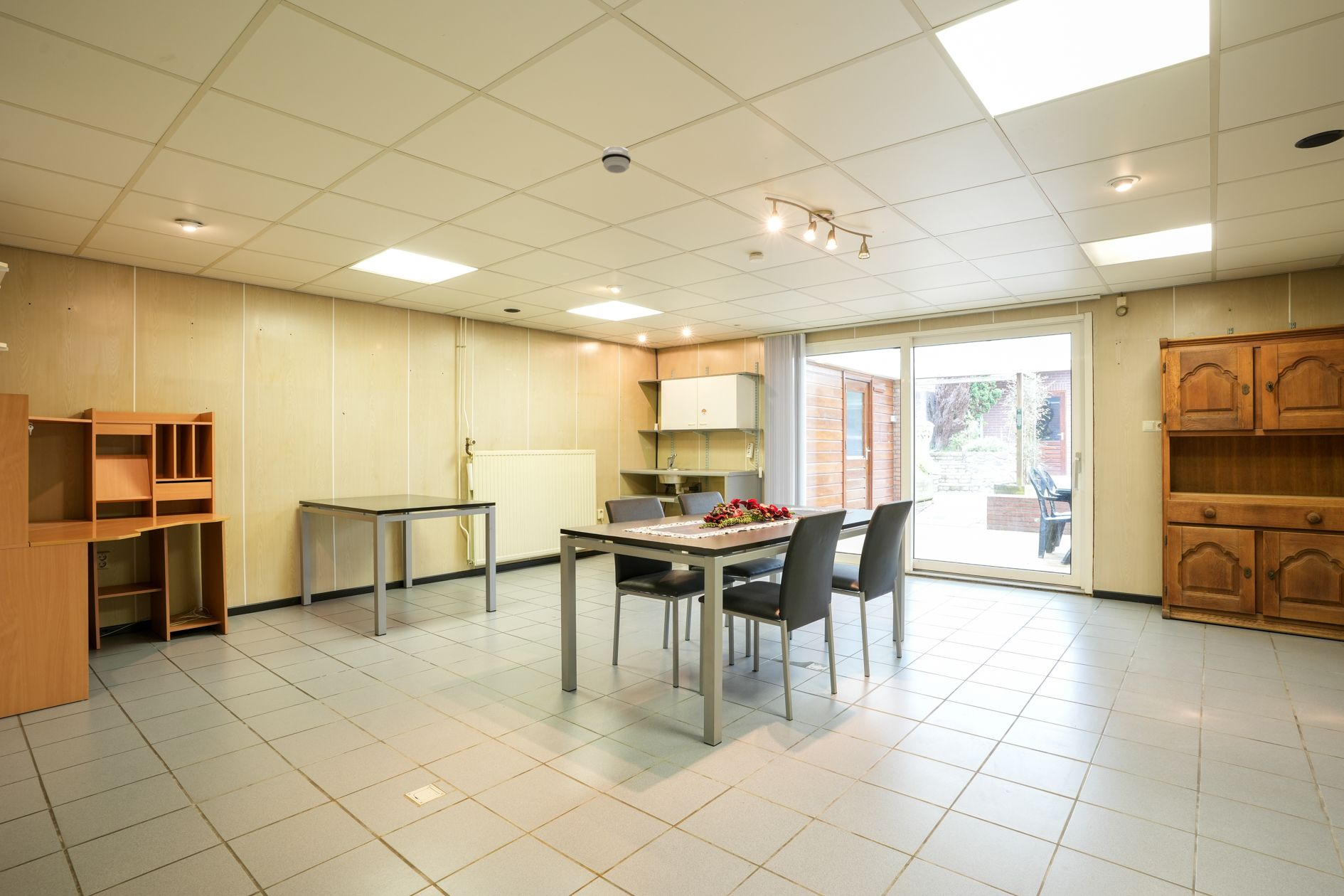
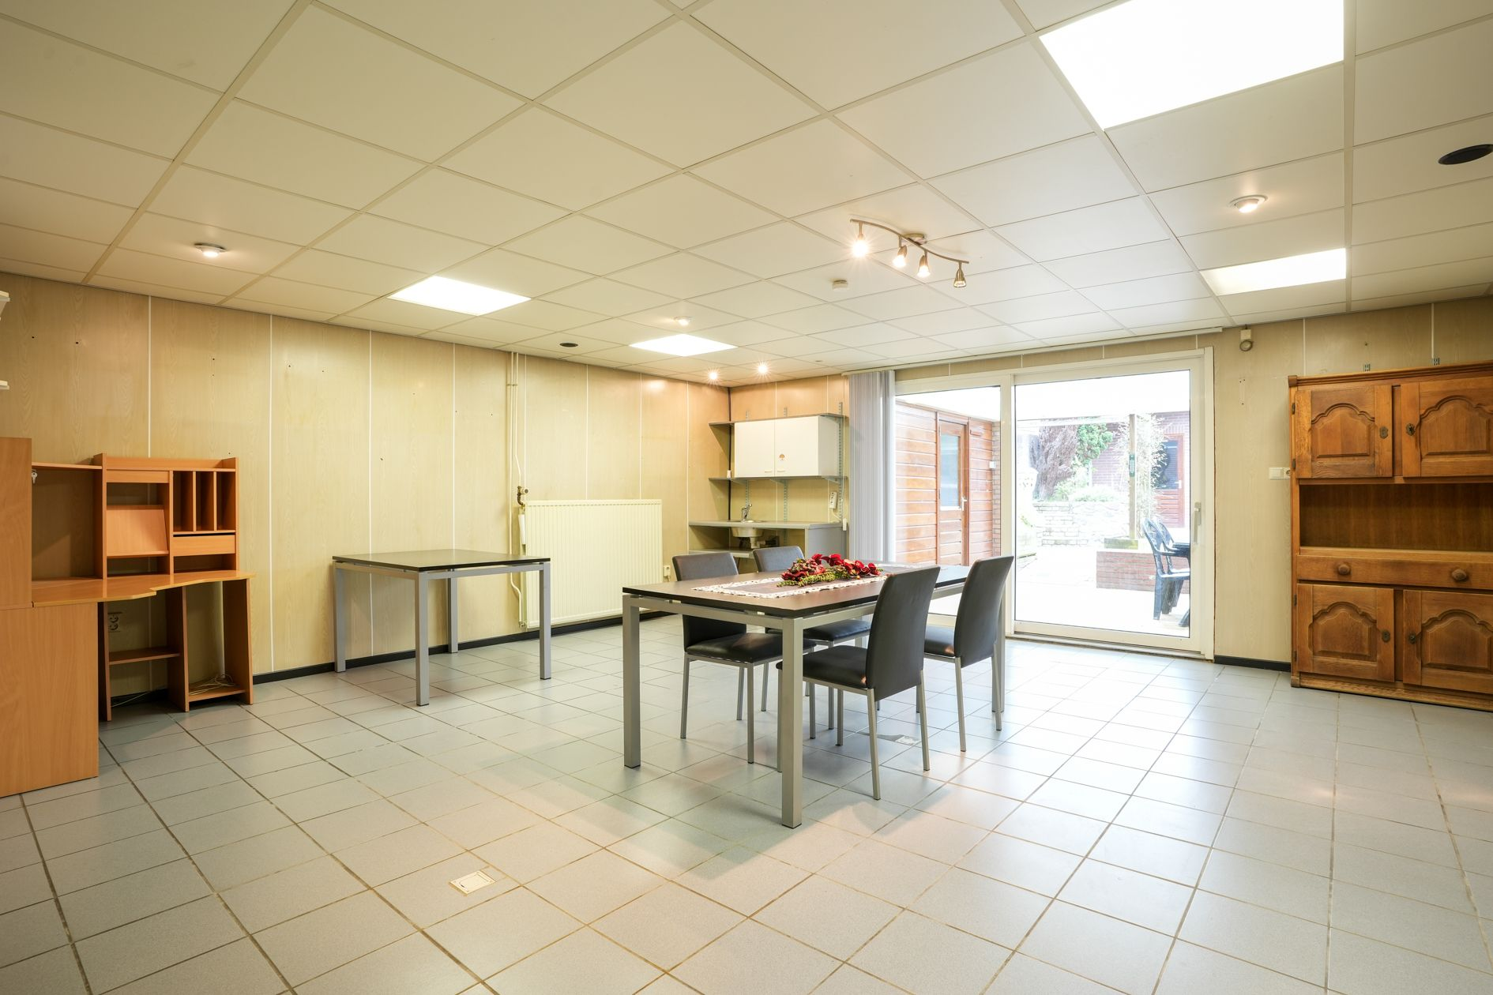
- smoke detector (616, 160)
